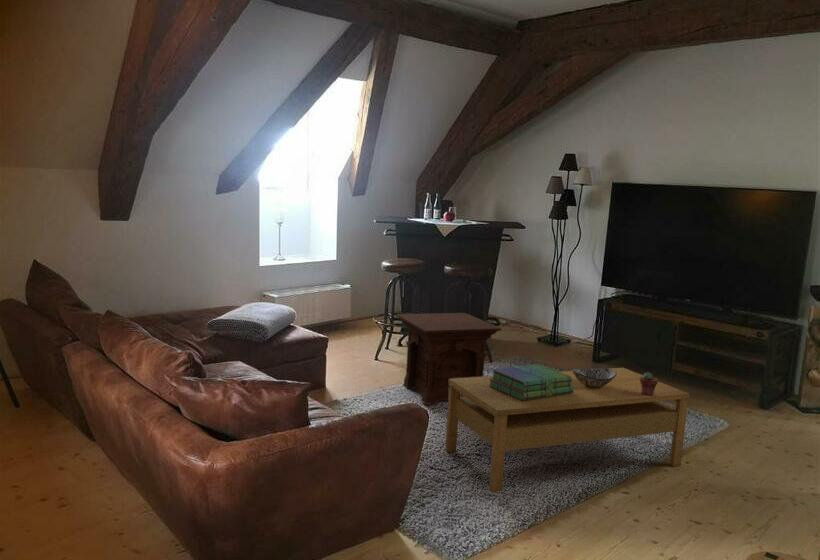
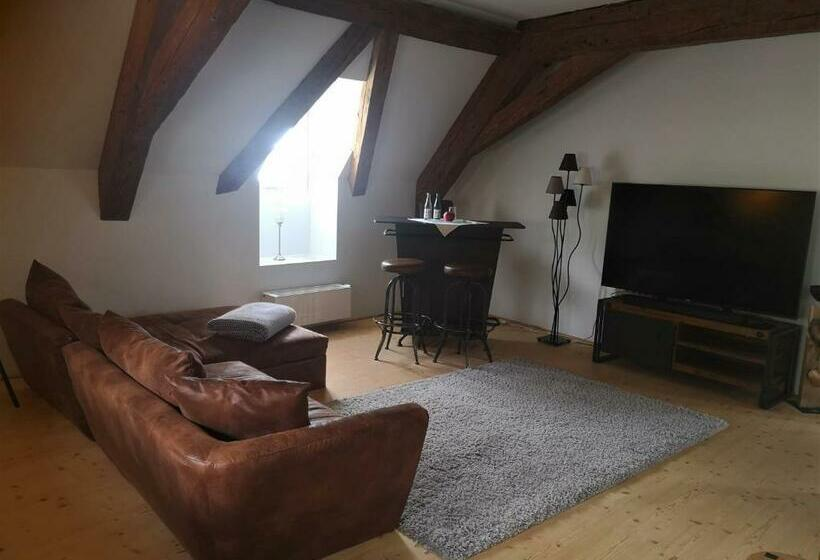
- coffee table (565, 422)
- stack of books (531, 380)
- potted succulent (648, 382)
- side table (444, 357)
- decorative bowl (593, 377)
